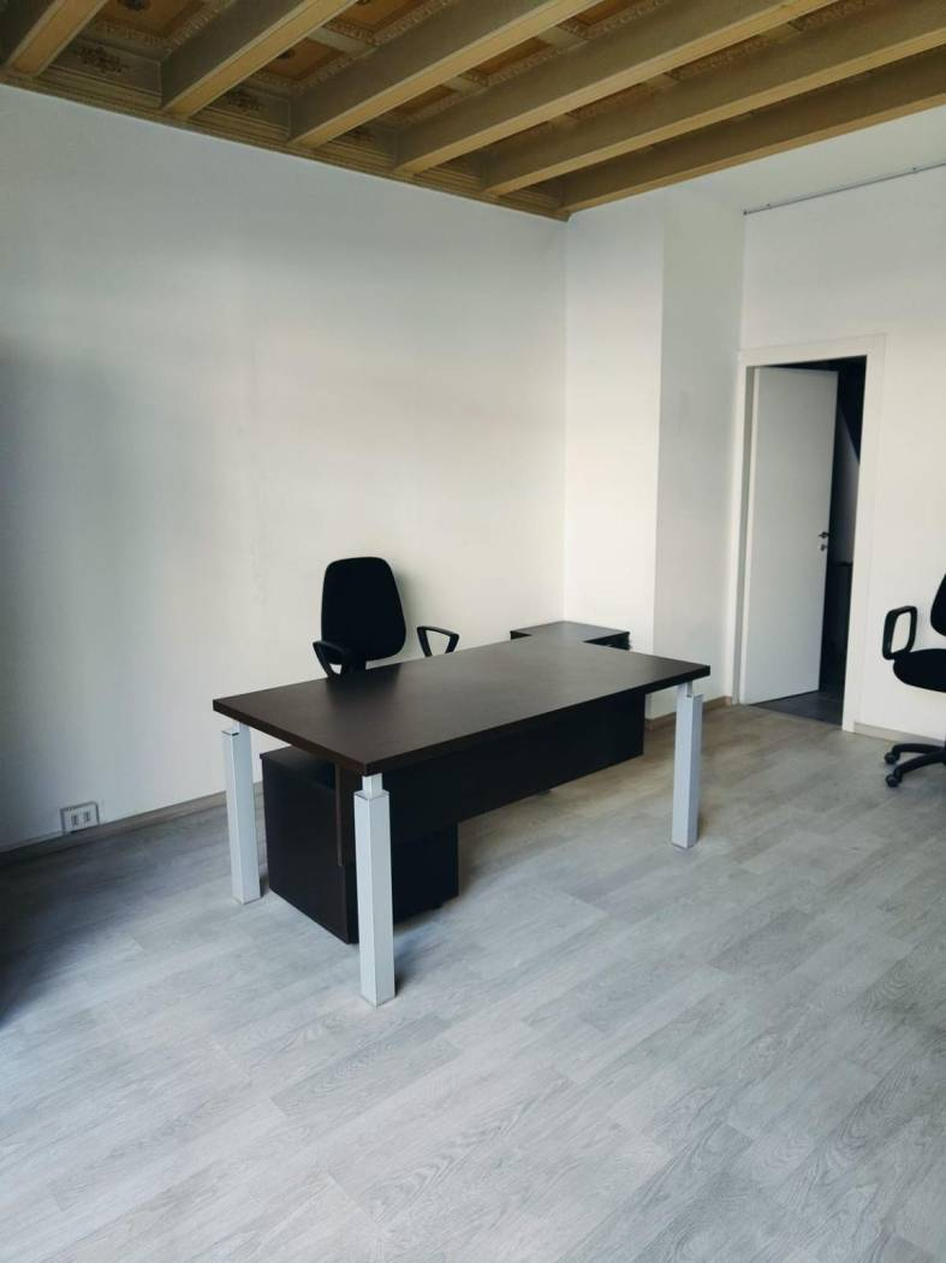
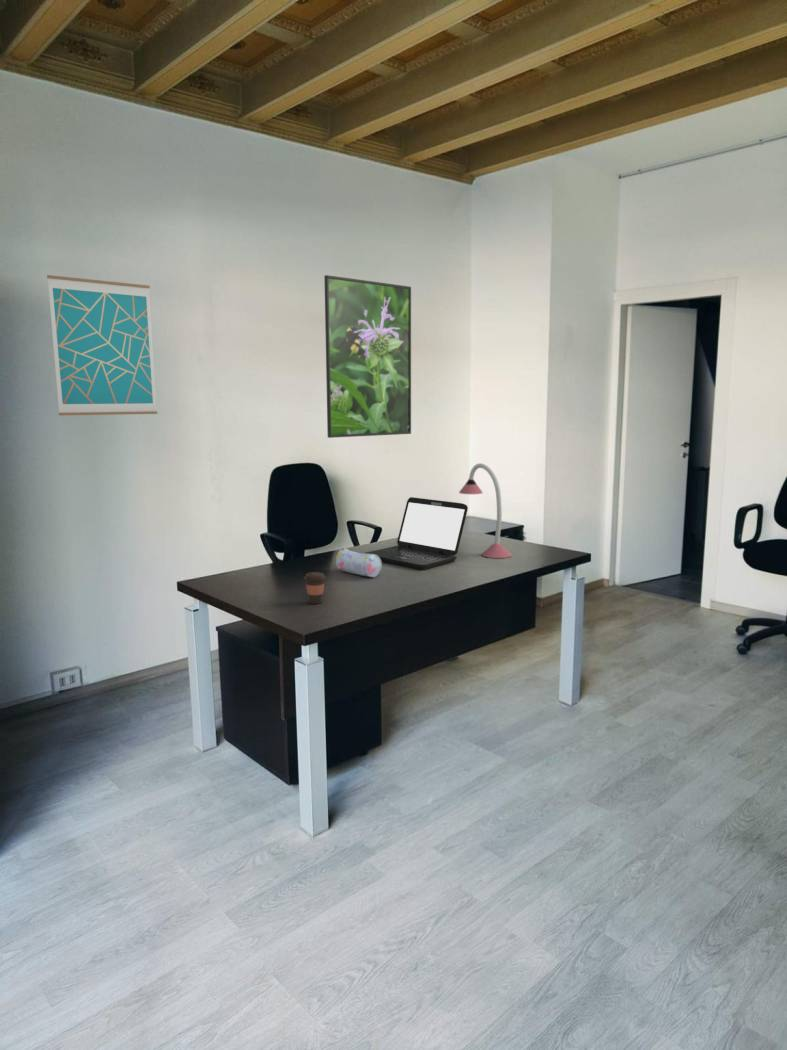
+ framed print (370, 359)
+ coffee cup (315, 588)
+ desk lamp (497, 508)
+ laptop (415, 531)
+ wall art (105, 348)
+ pencil case (358, 562)
